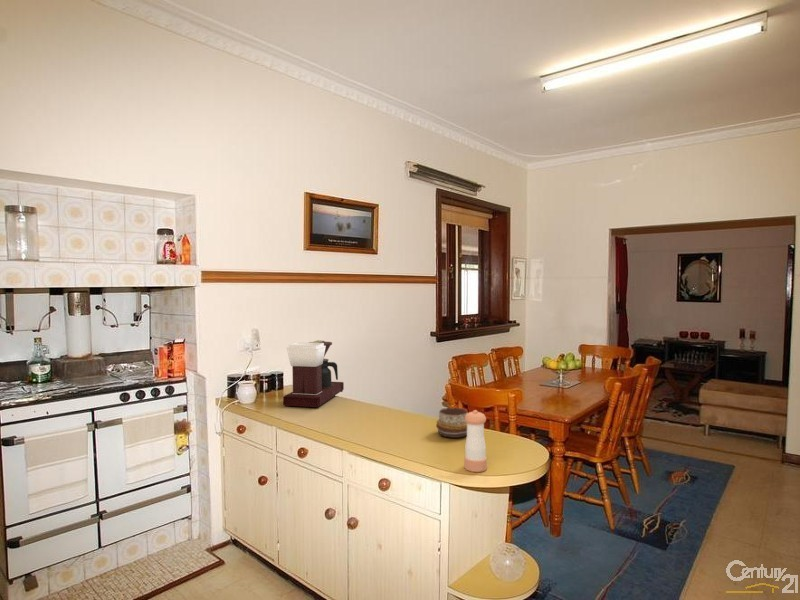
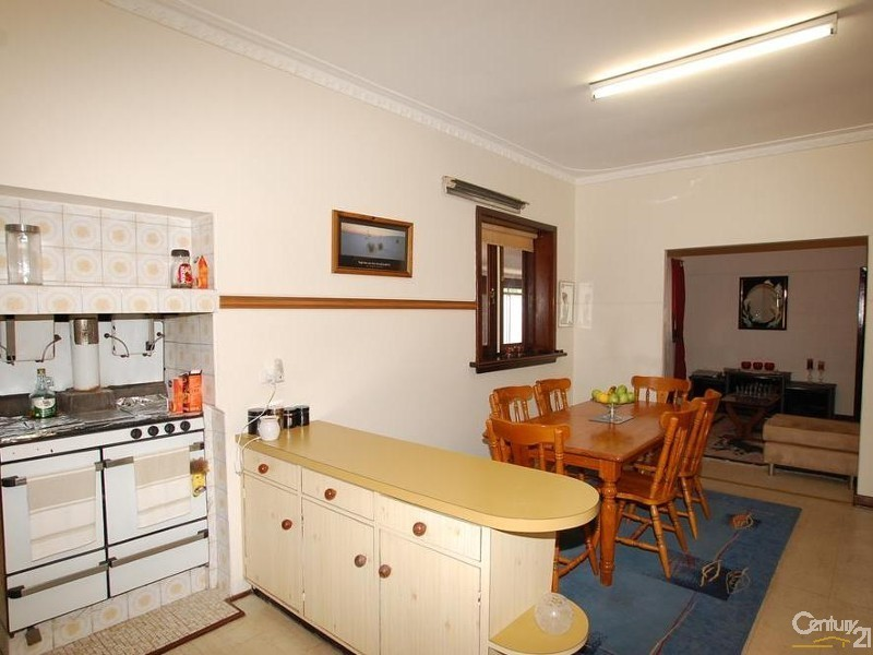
- decorative bowl (453, 422)
- pepper shaker (475, 439)
- coffee maker (315, 370)
